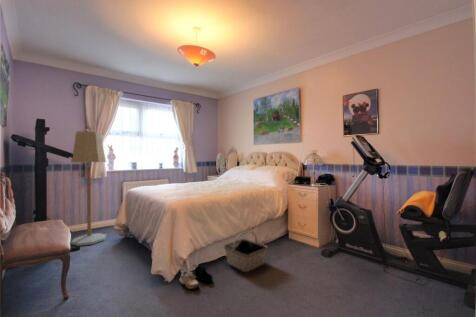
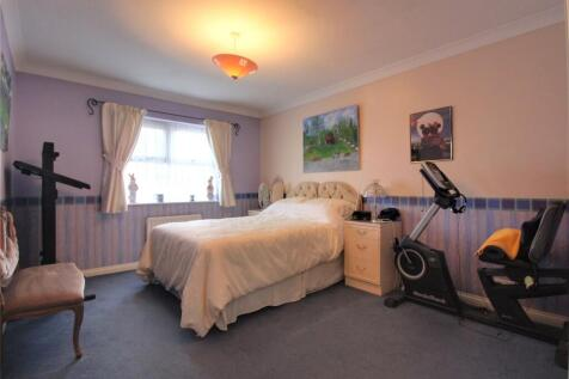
- floor lamp (89, 186)
- shoe (196, 275)
- basket (245, 247)
